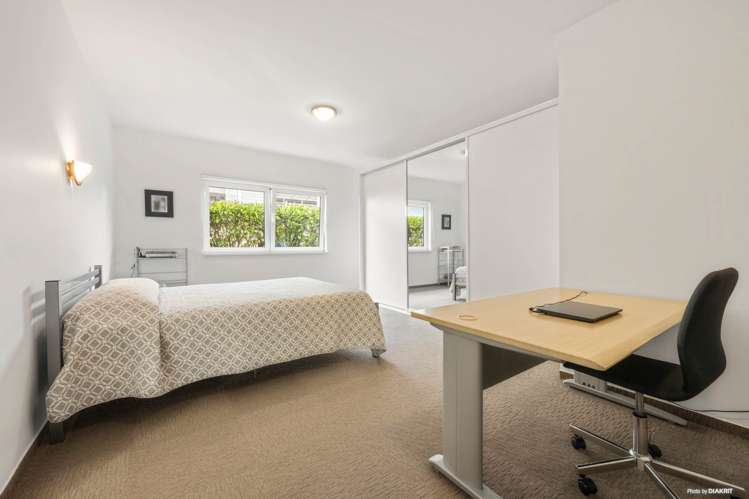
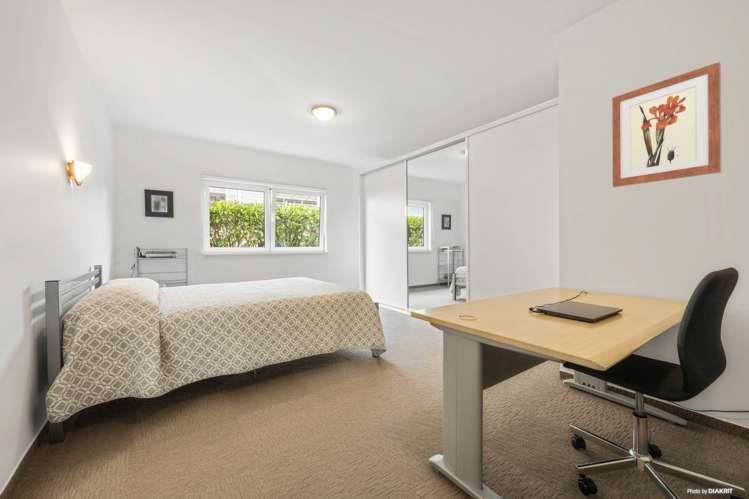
+ wall art (661, 131)
